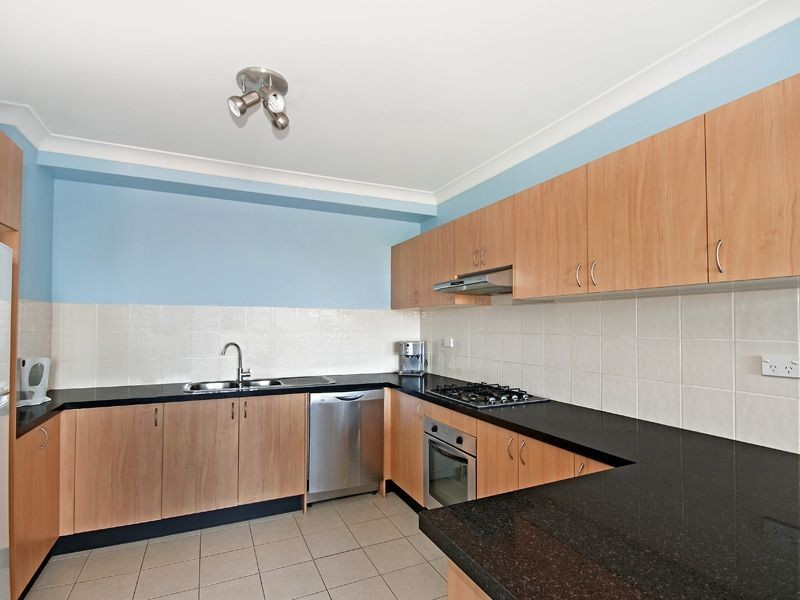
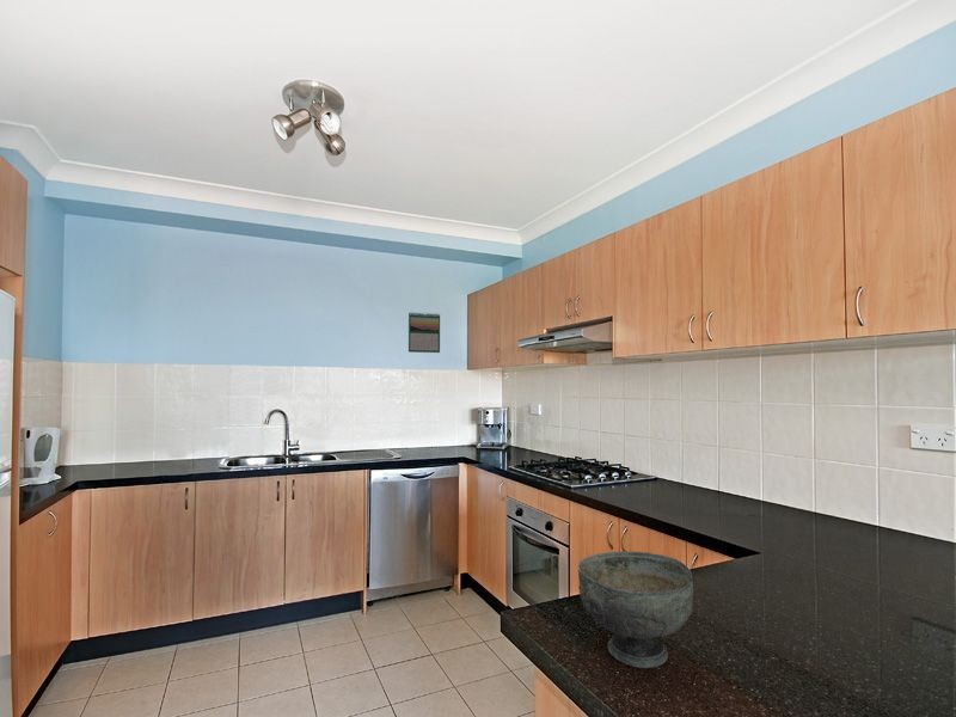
+ calendar (424, 332)
+ bowl (633, 609)
